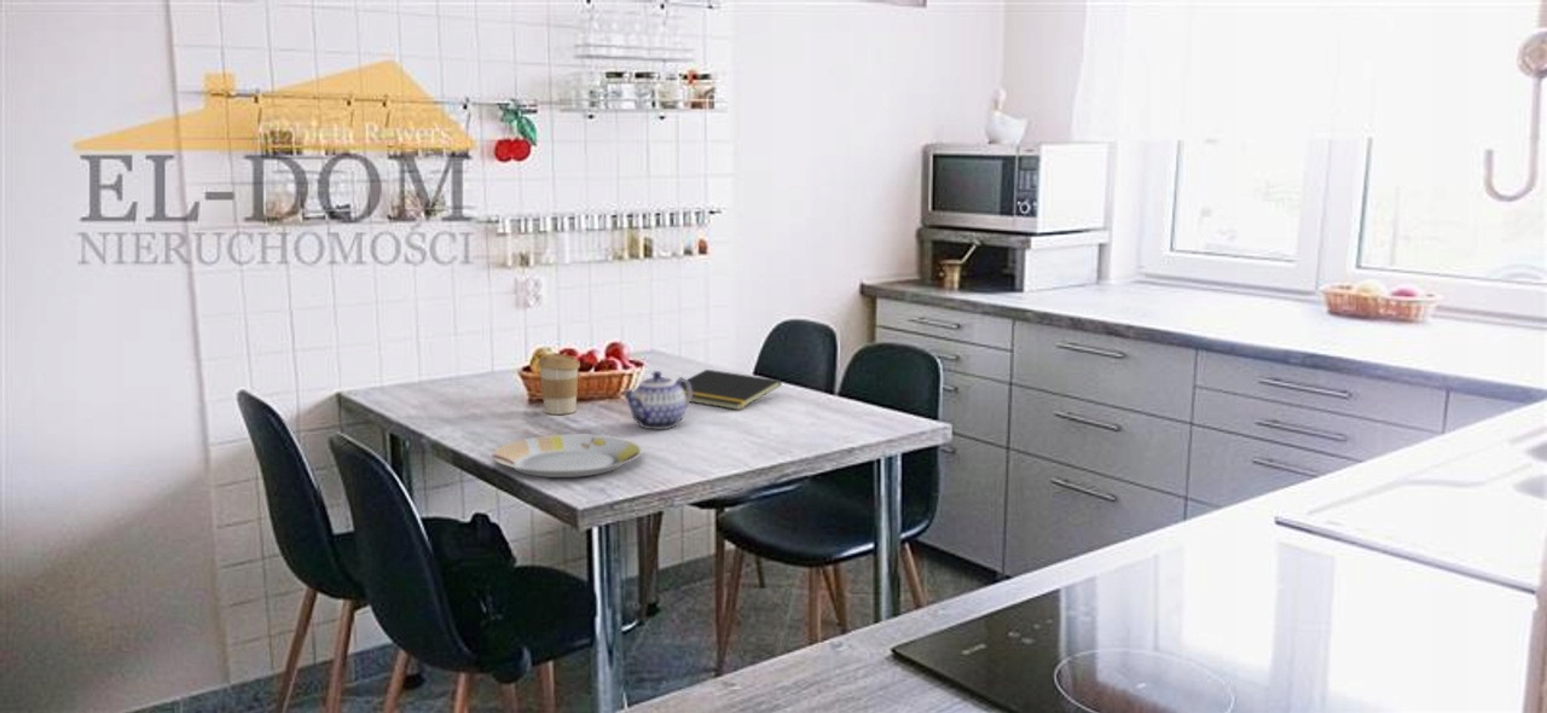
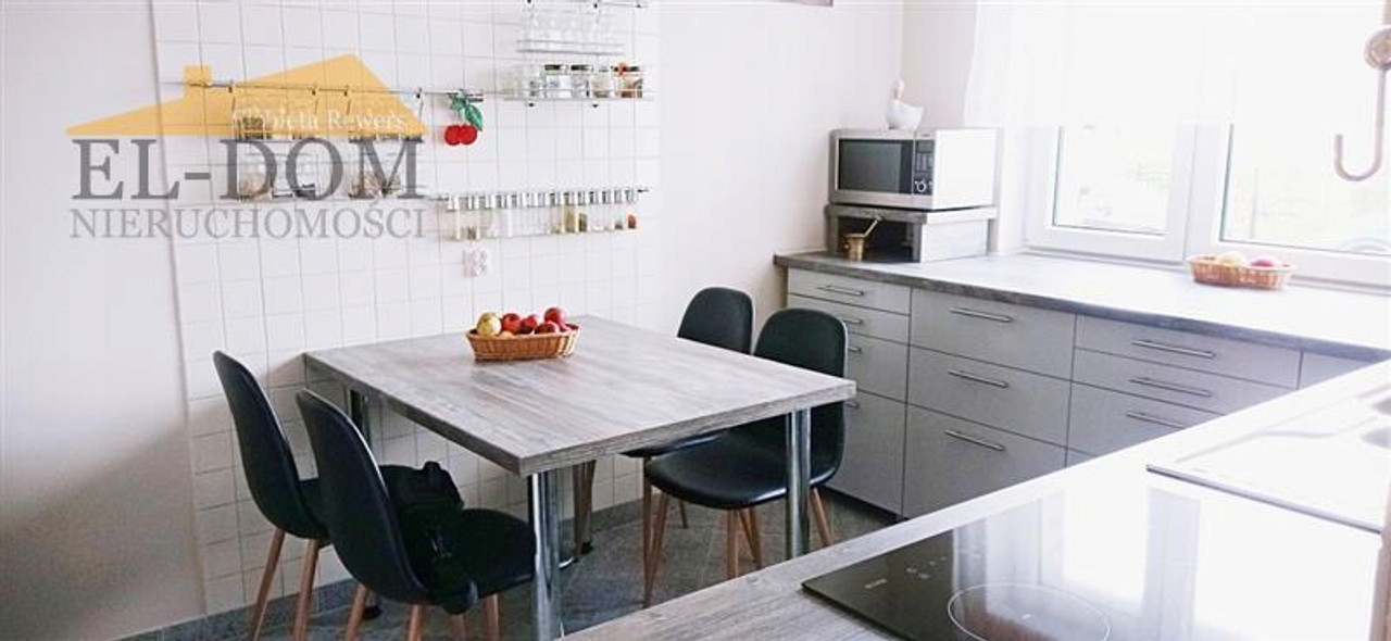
- coffee cup (558, 382)
- notepad (722, 388)
- teapot (657, 398)
- plate (568, 457)
